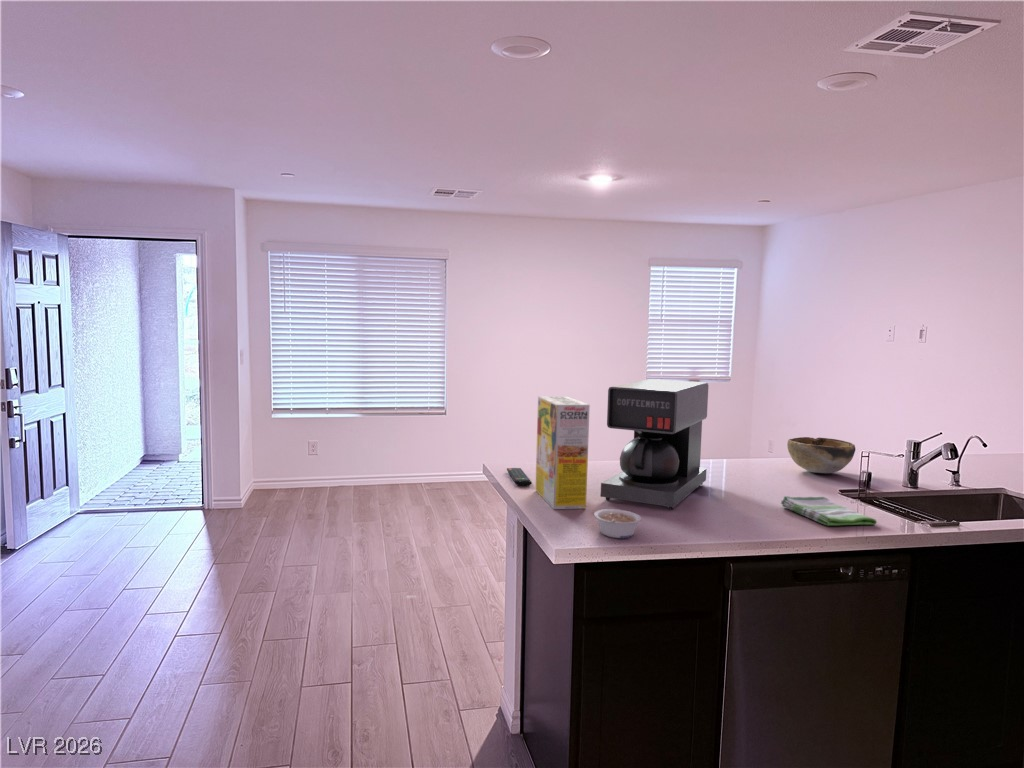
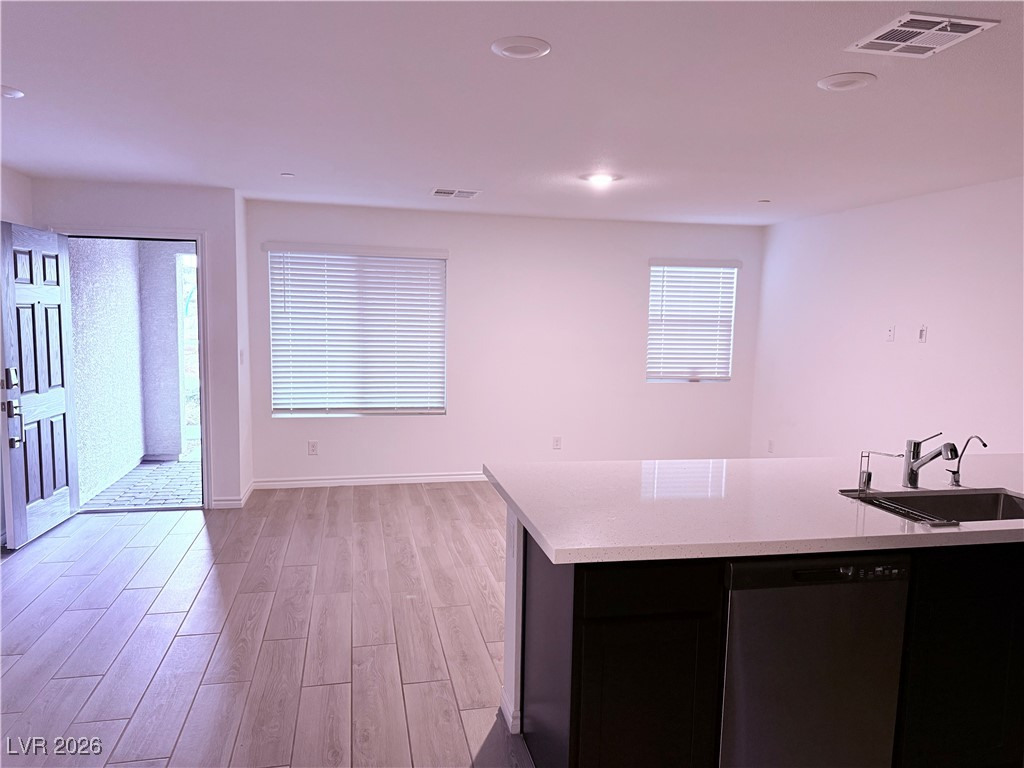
- dish towel (826, 509)
- legume (617, 523)
- remote control (518, 476)
- coffee maker (658, 438)
- cereal box (561, 449)
- decorative bowl (820, 456)
